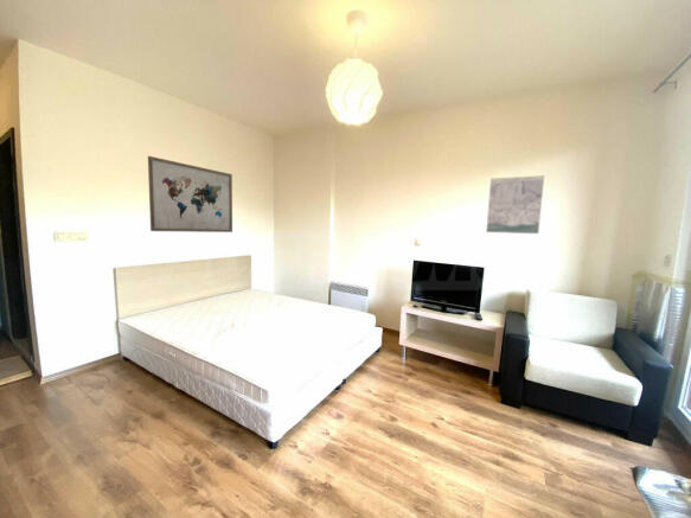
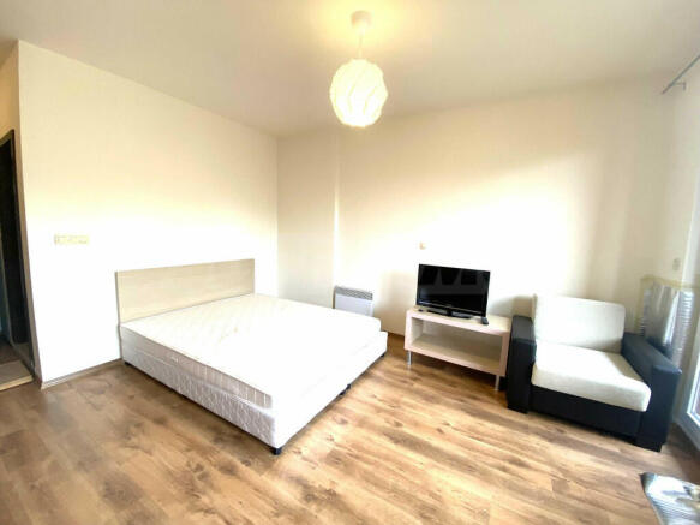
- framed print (513, 205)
- wall art (196, 199)
